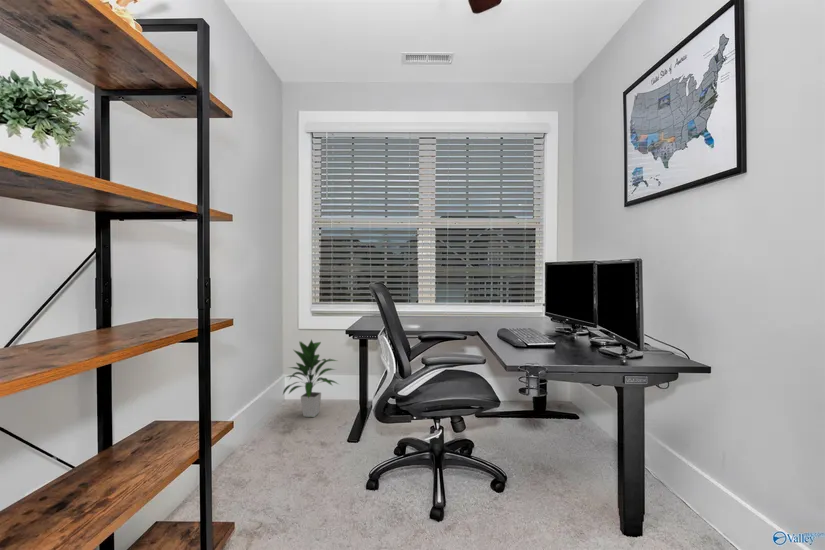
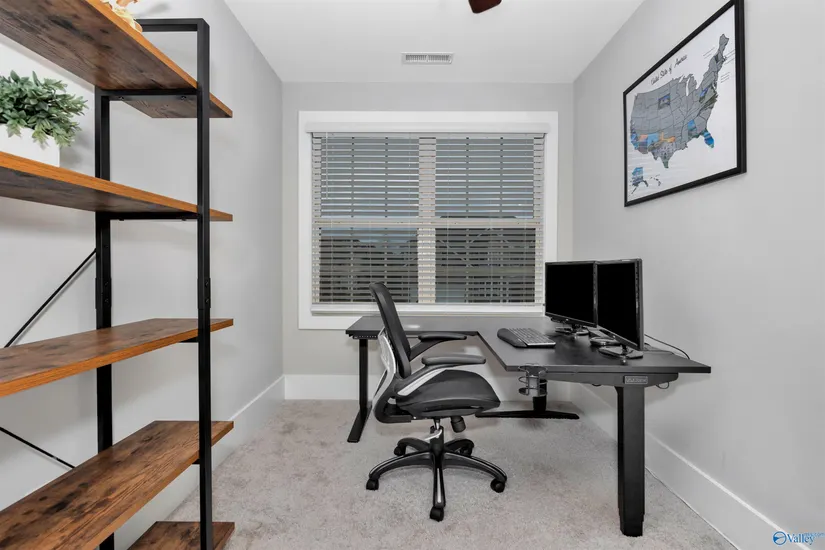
- indoor plant (309, 376)
